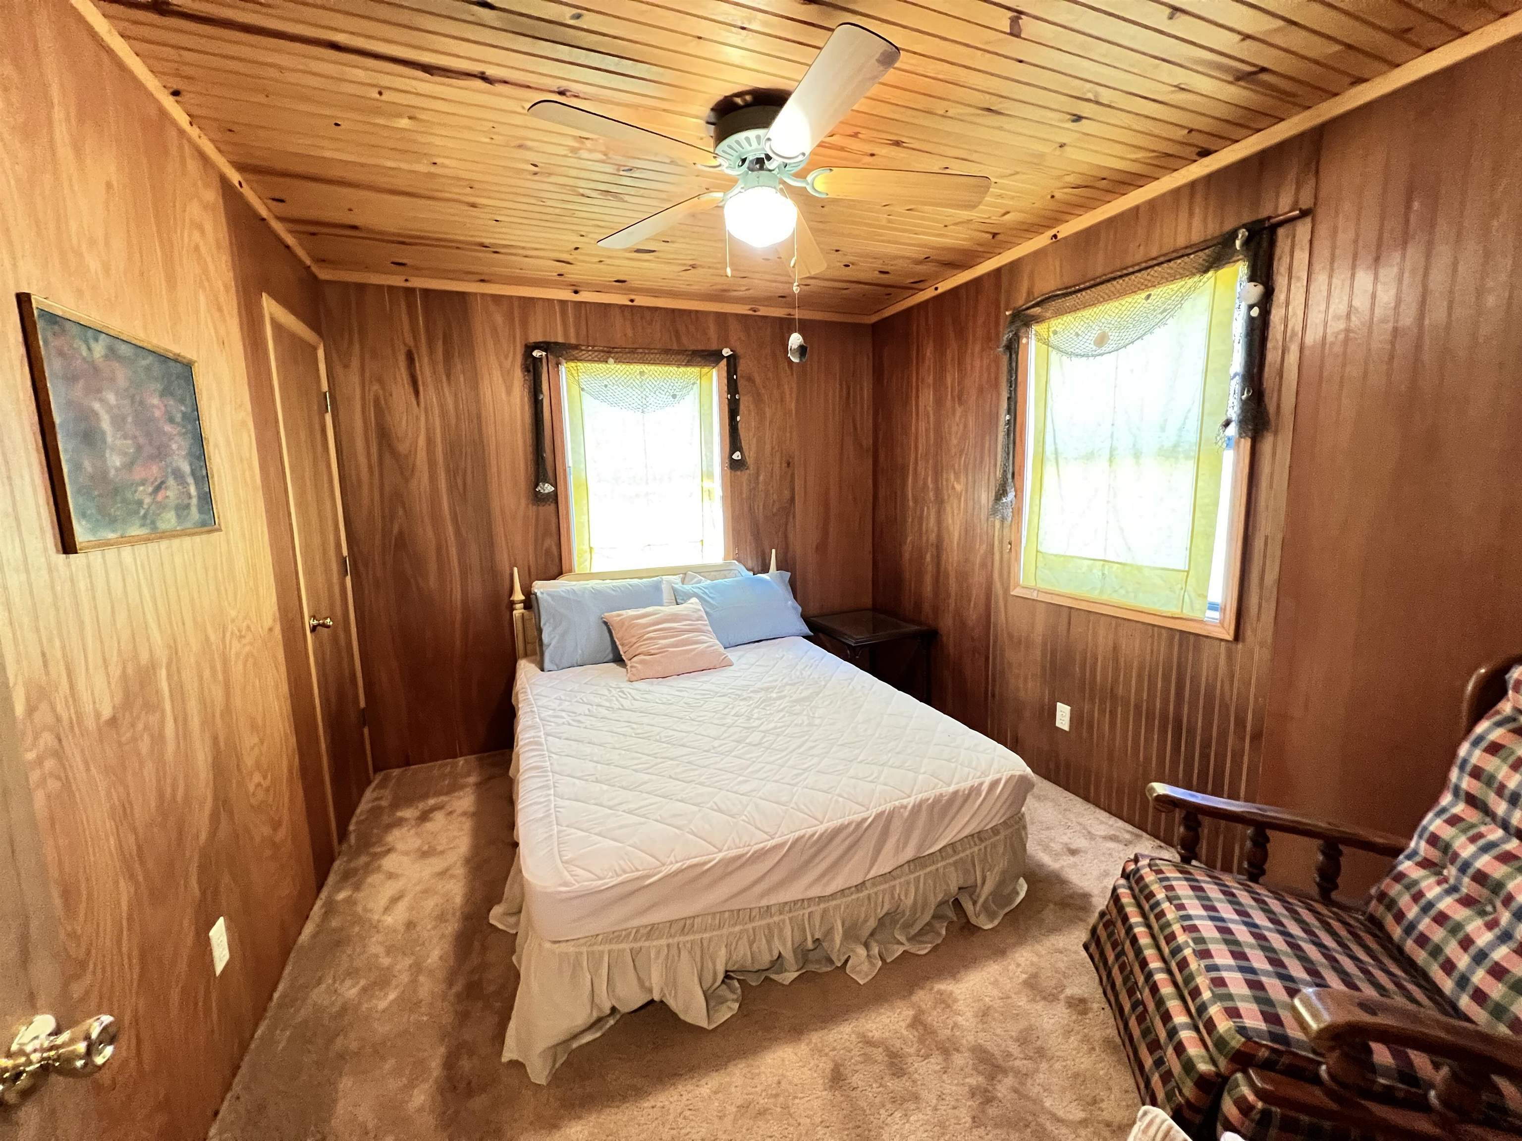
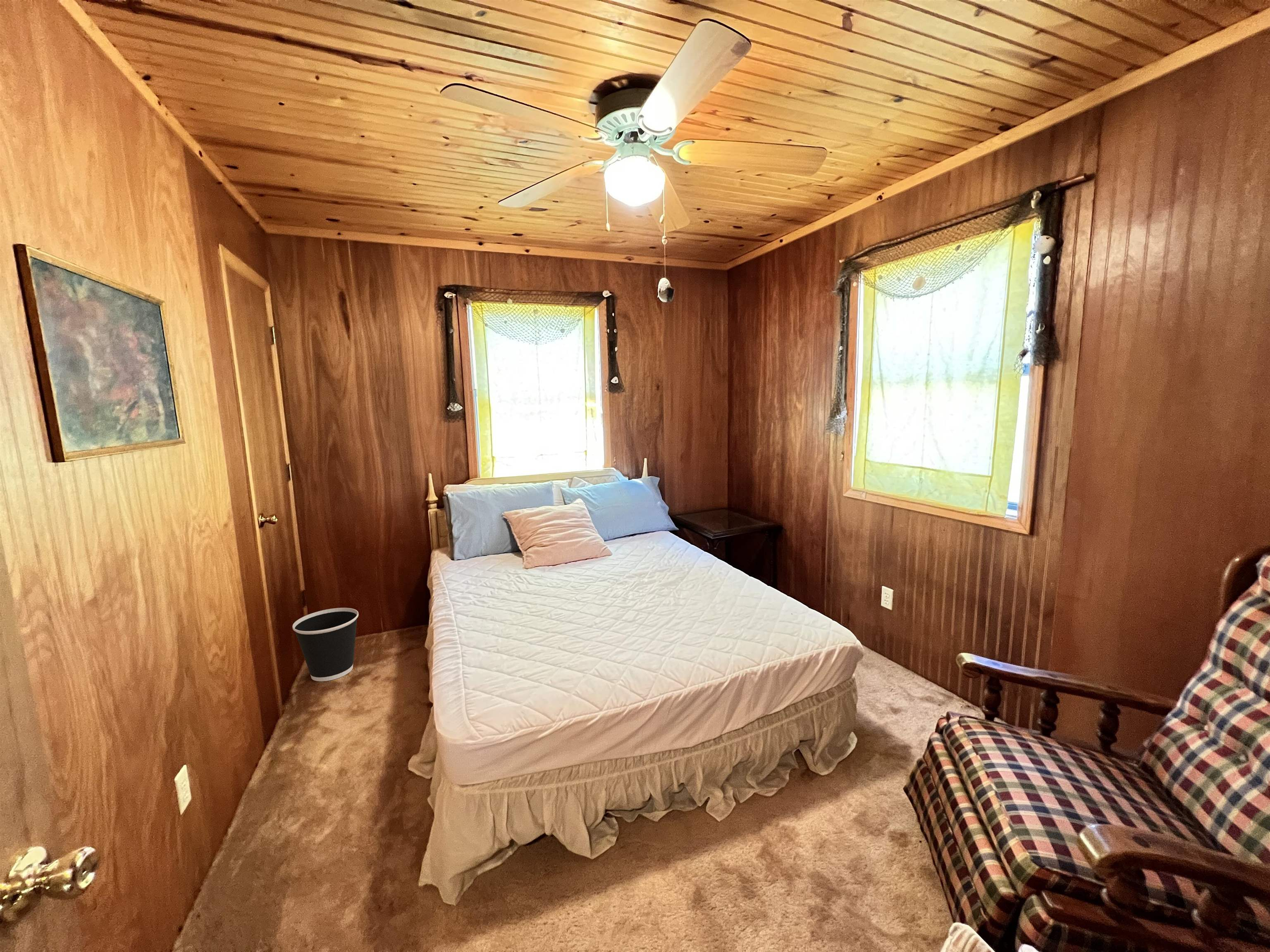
+ wastebasket (329, 645)
